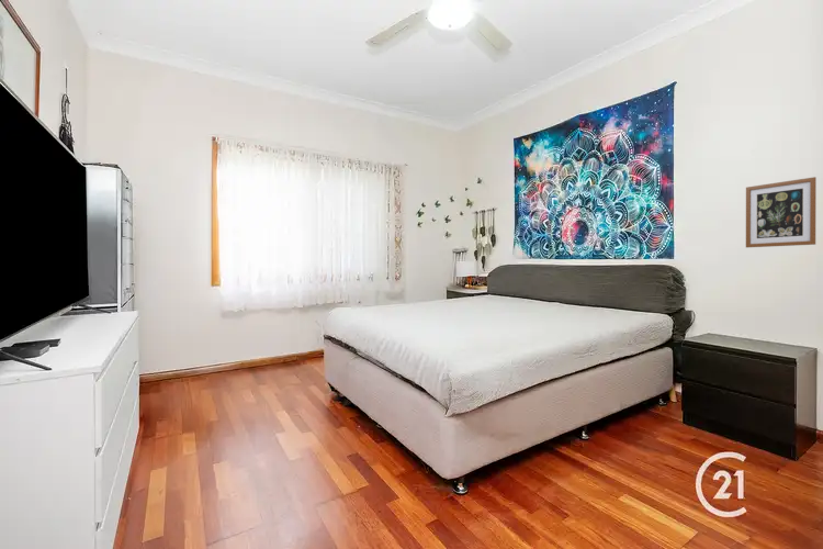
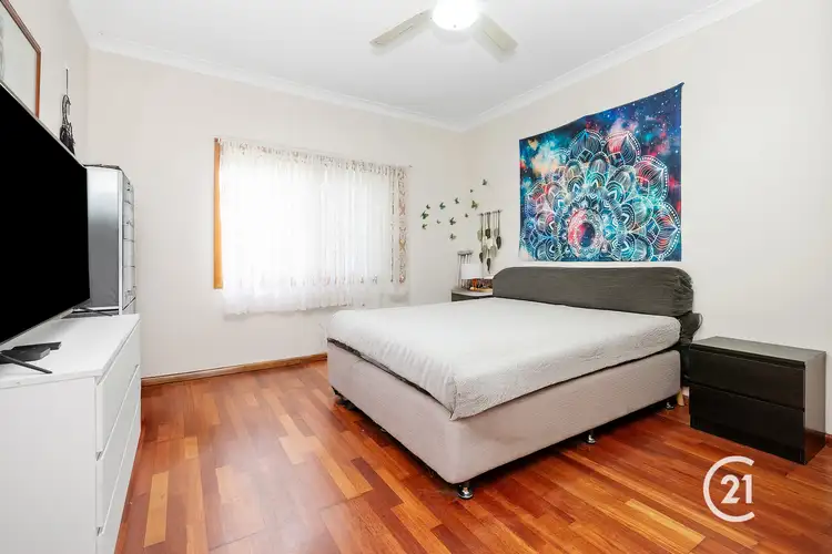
- wall art (778, 214)
